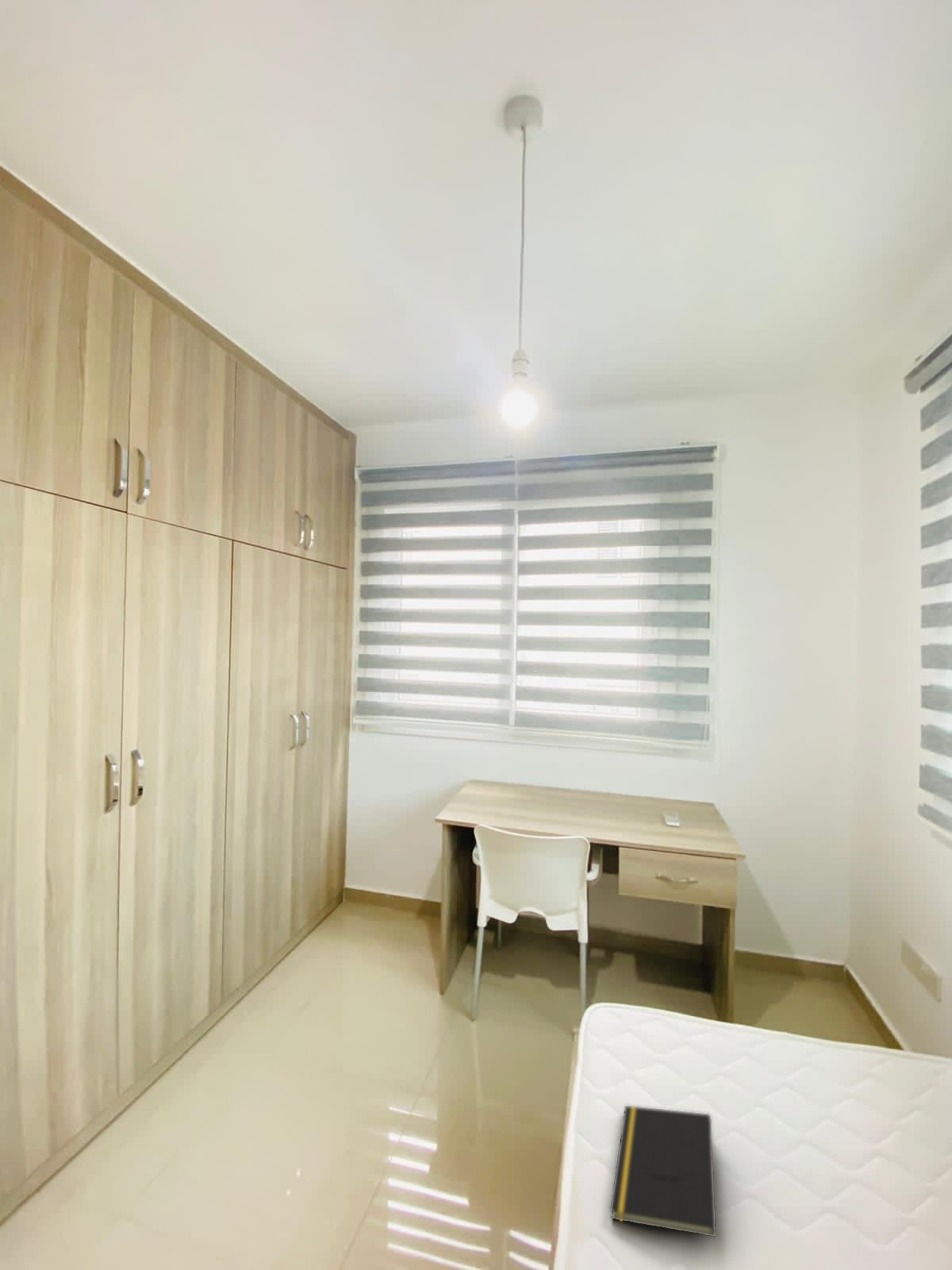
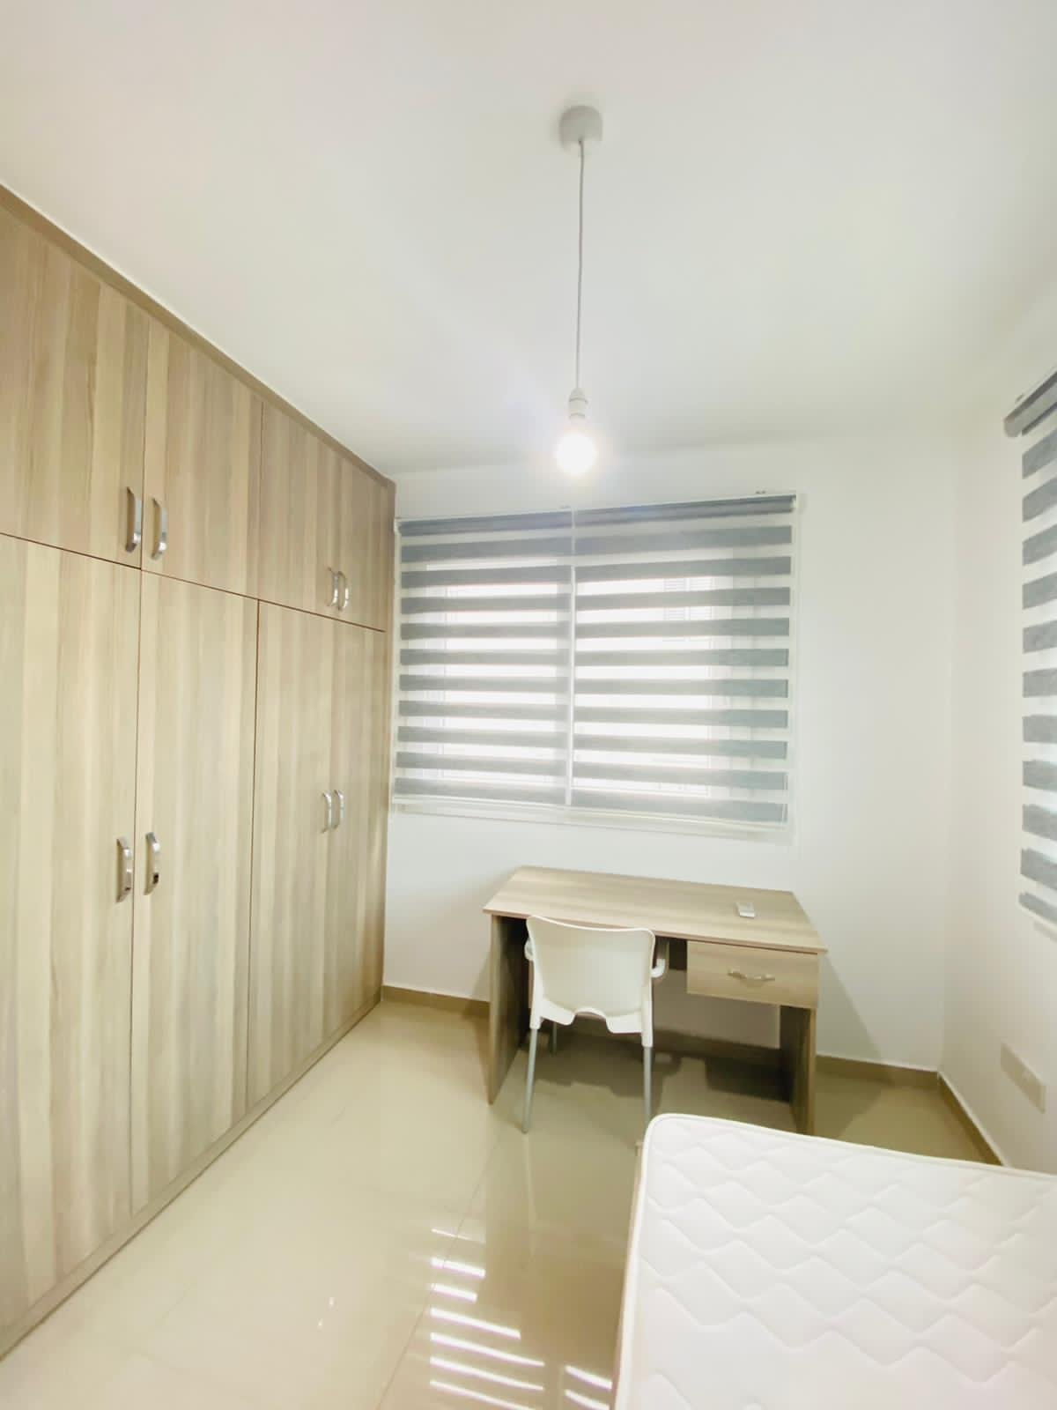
- notepad (664, 1162)
